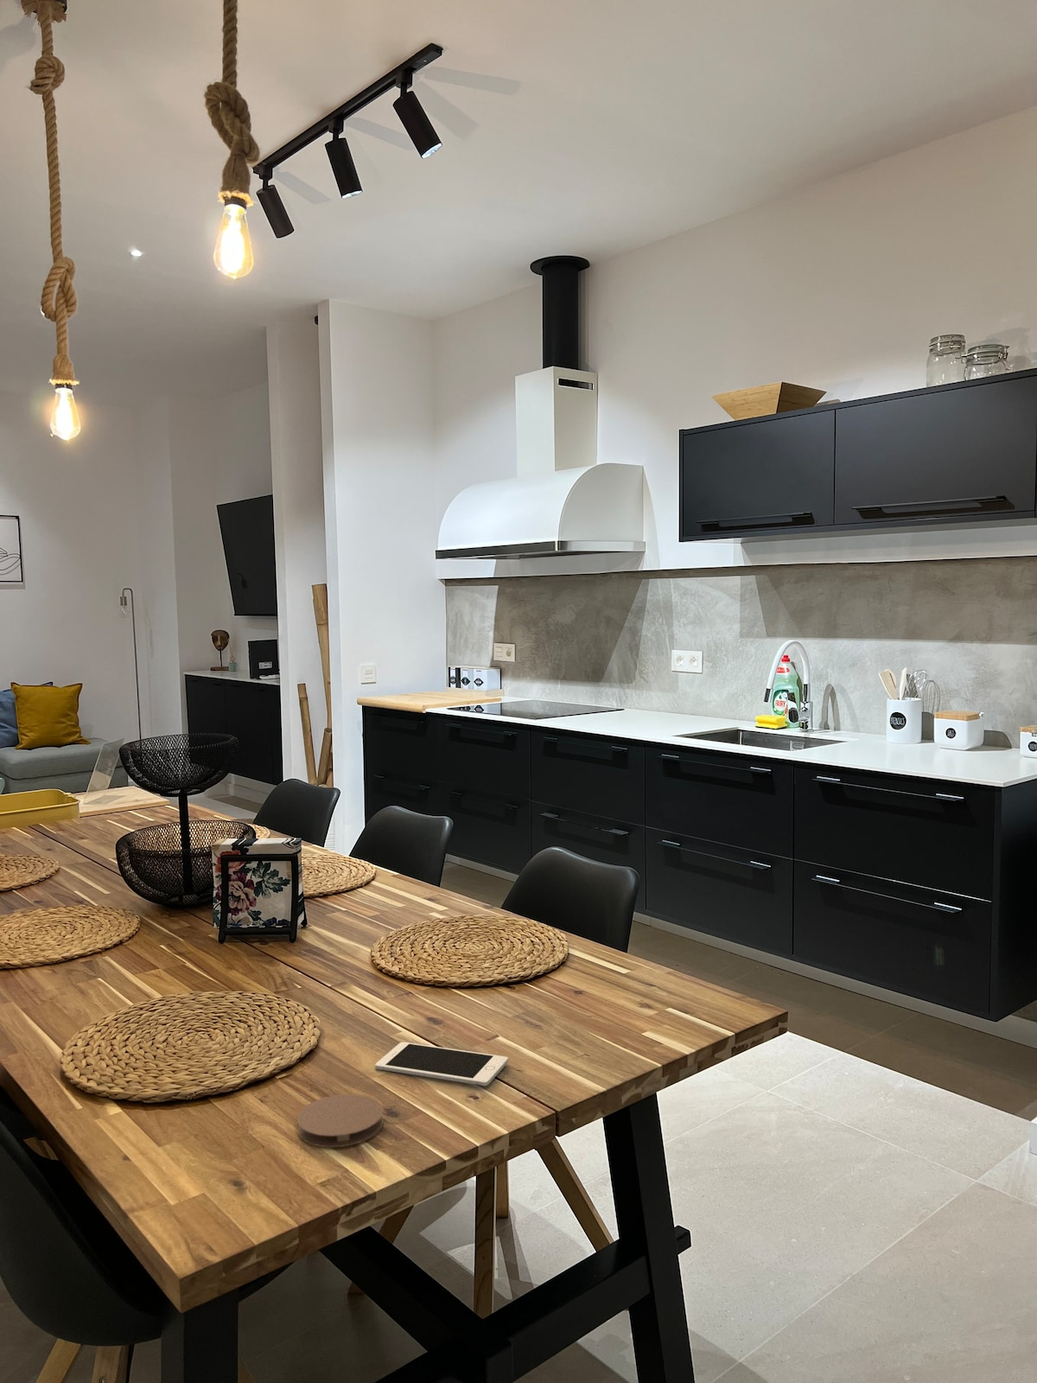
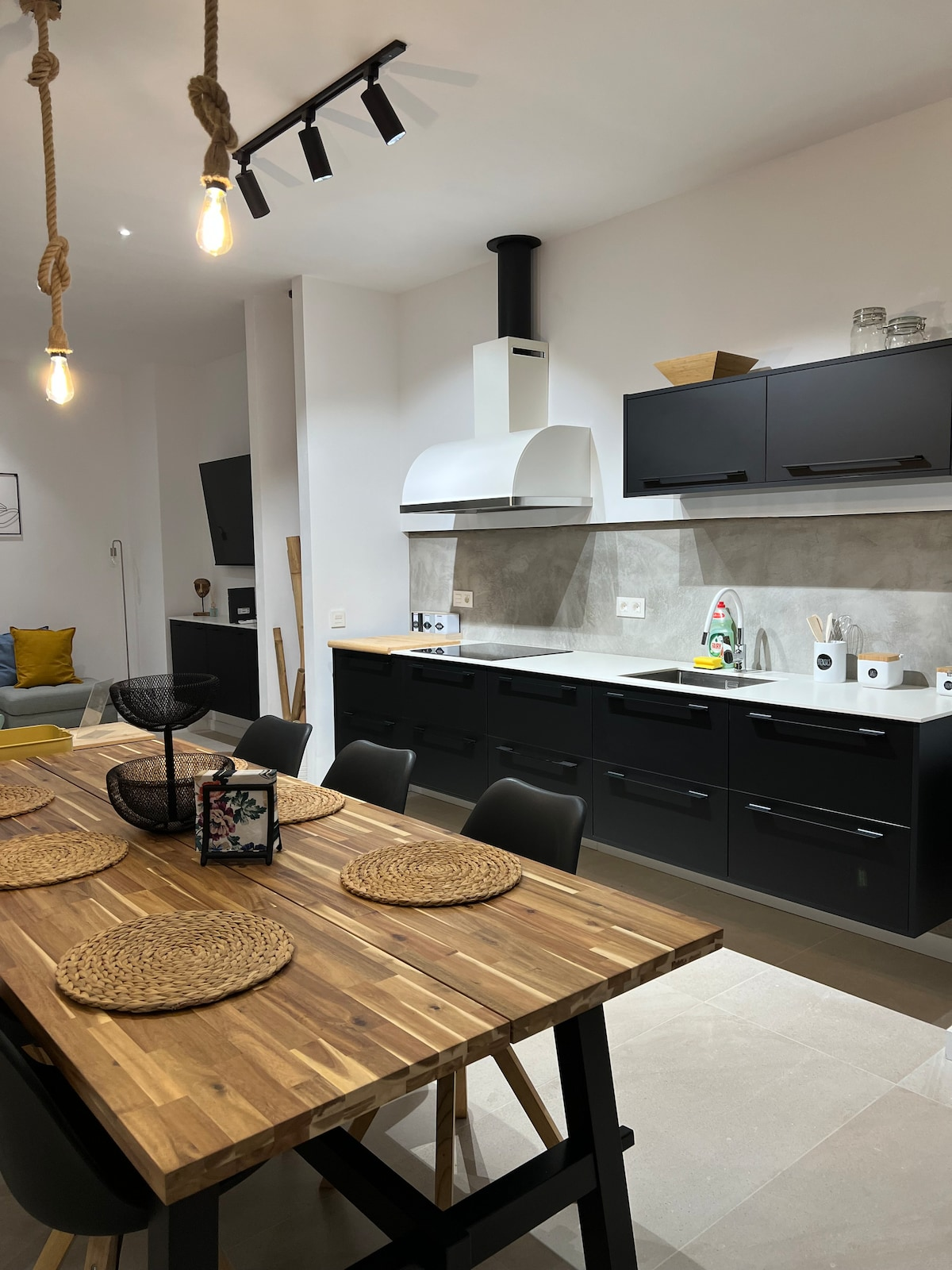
- cell phone (441, 1063)
- coaster (341, 1119)
